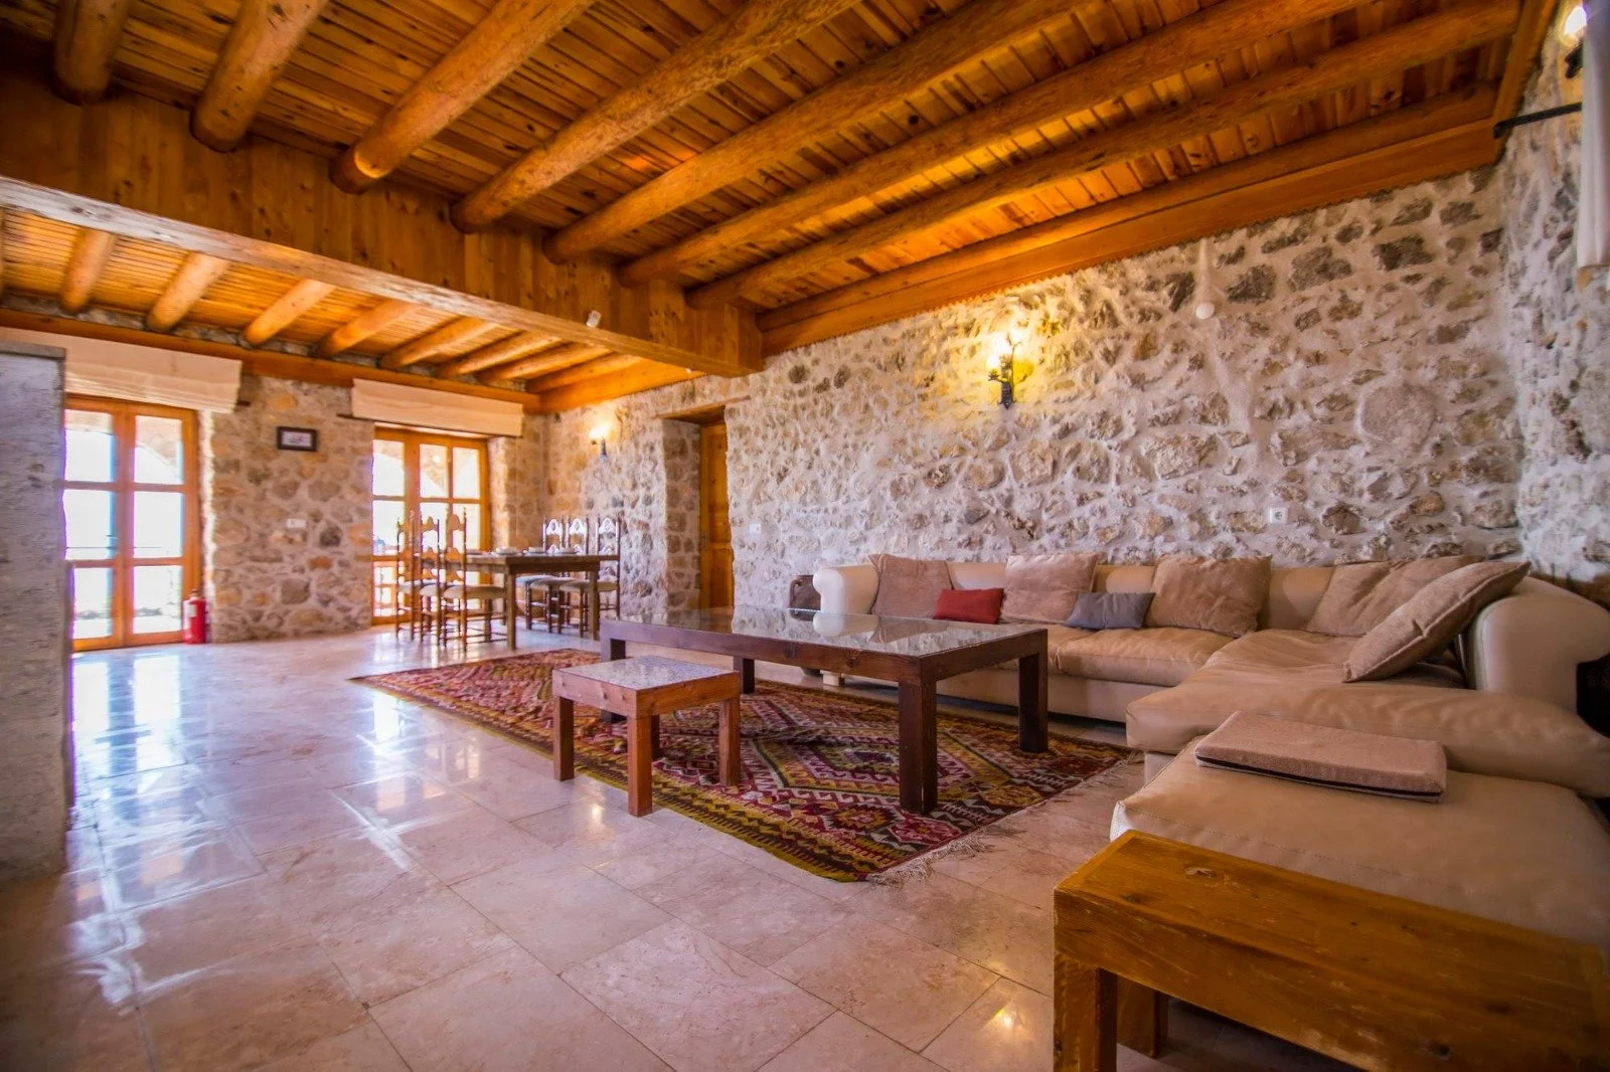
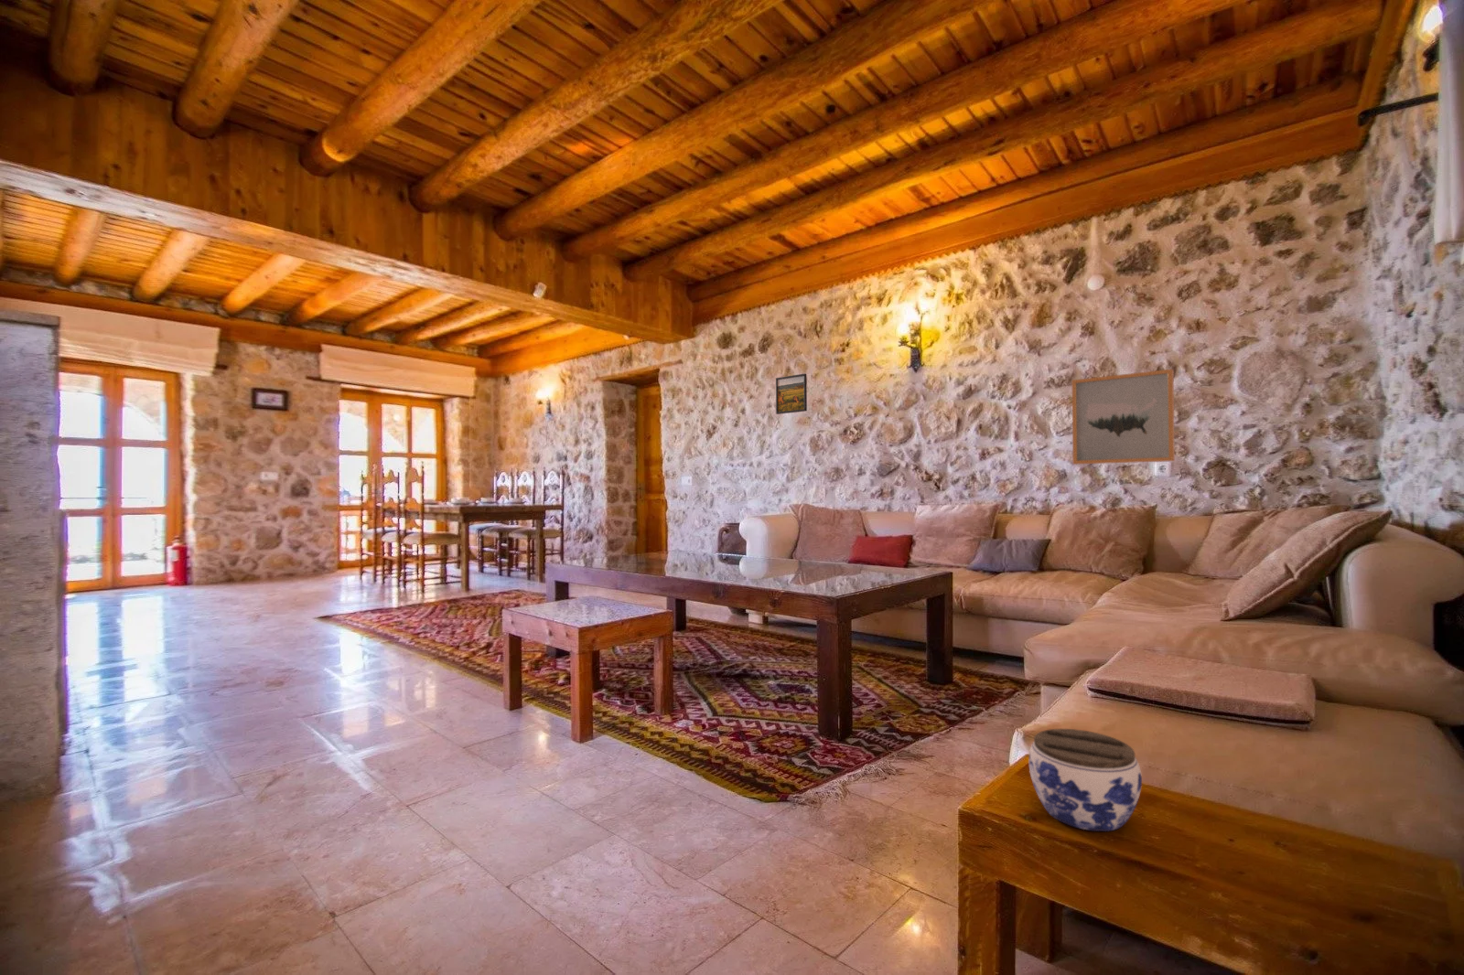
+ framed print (790, 394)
+ jar (1083, 777)
+ wall art (1121, 419)
